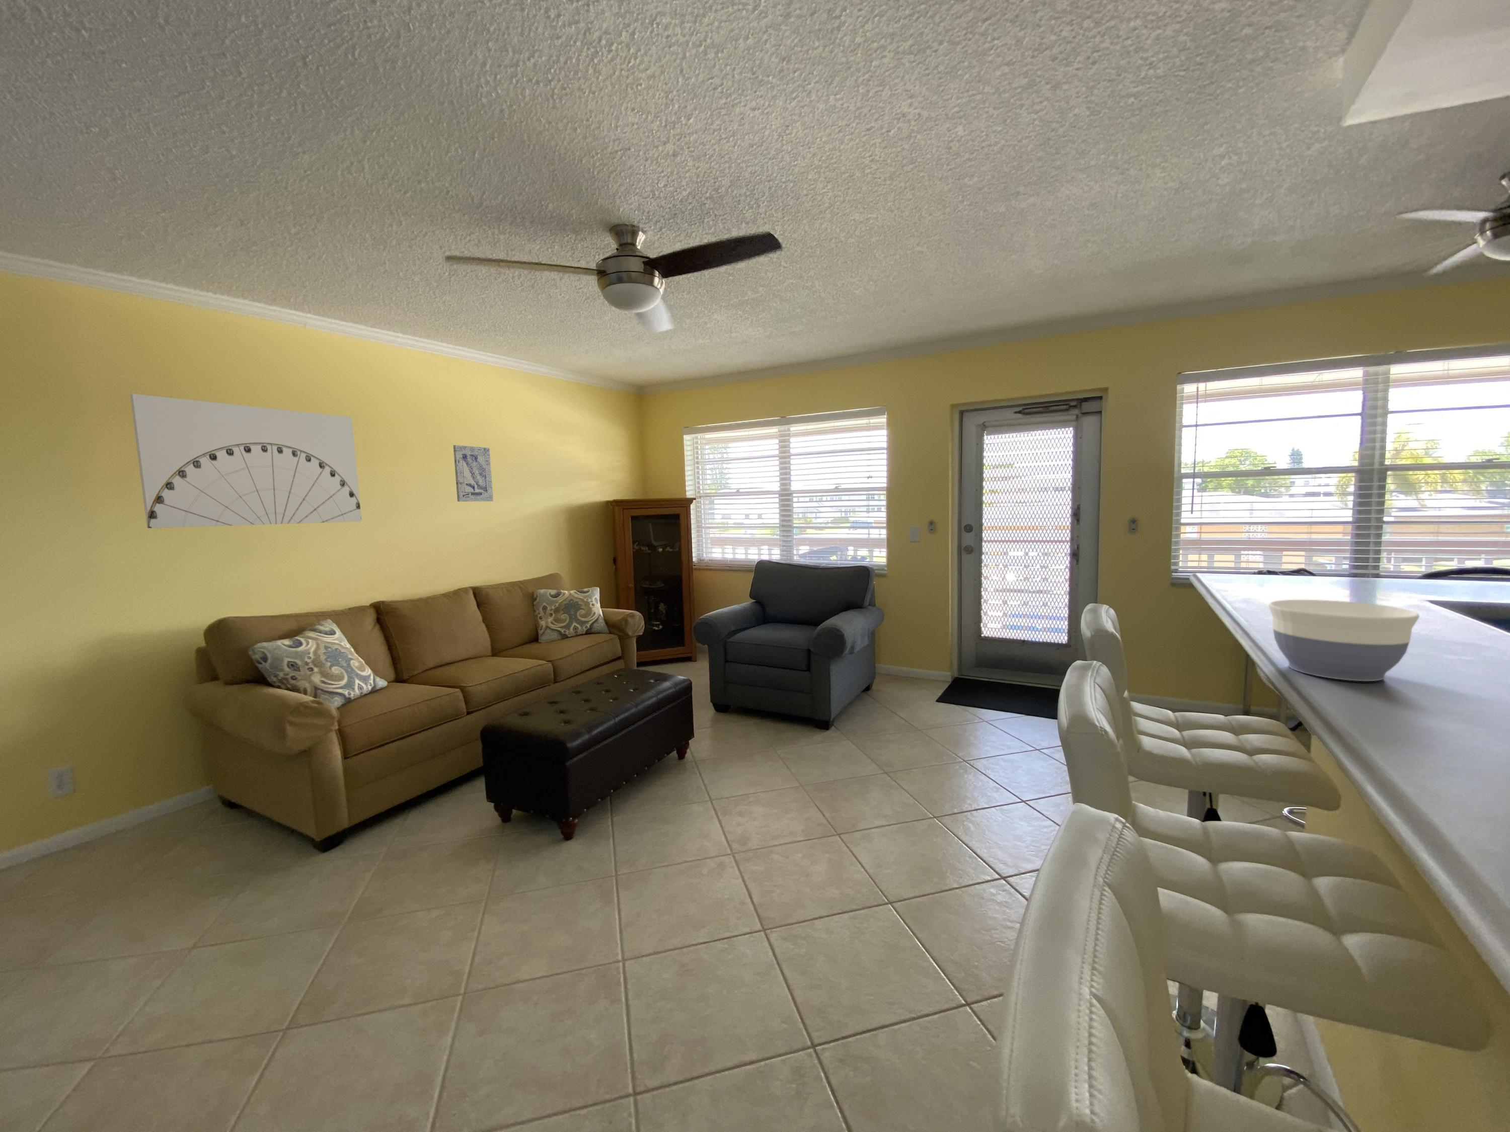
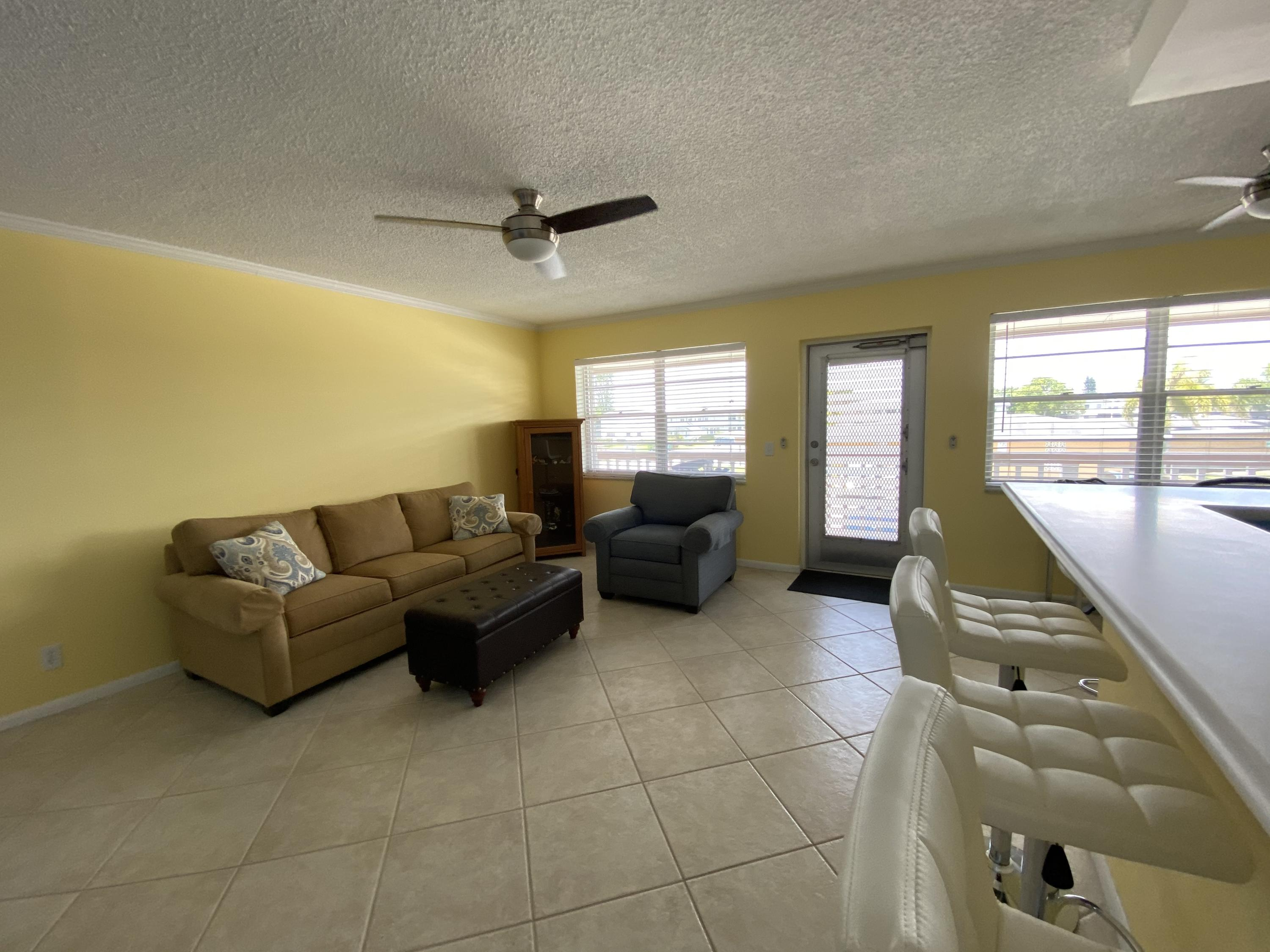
- wall art (260, 466)
- wall art (473, 474)
- bowl (1336, 640)
